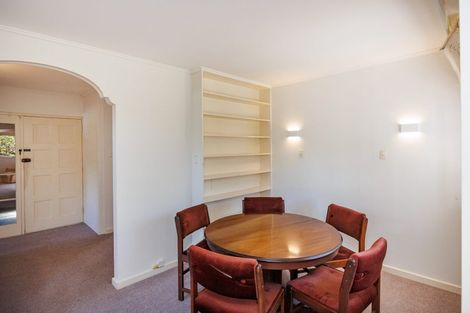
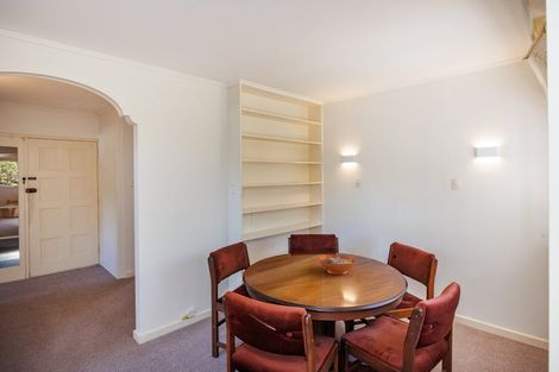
+ decorative bowl (337, 265)
